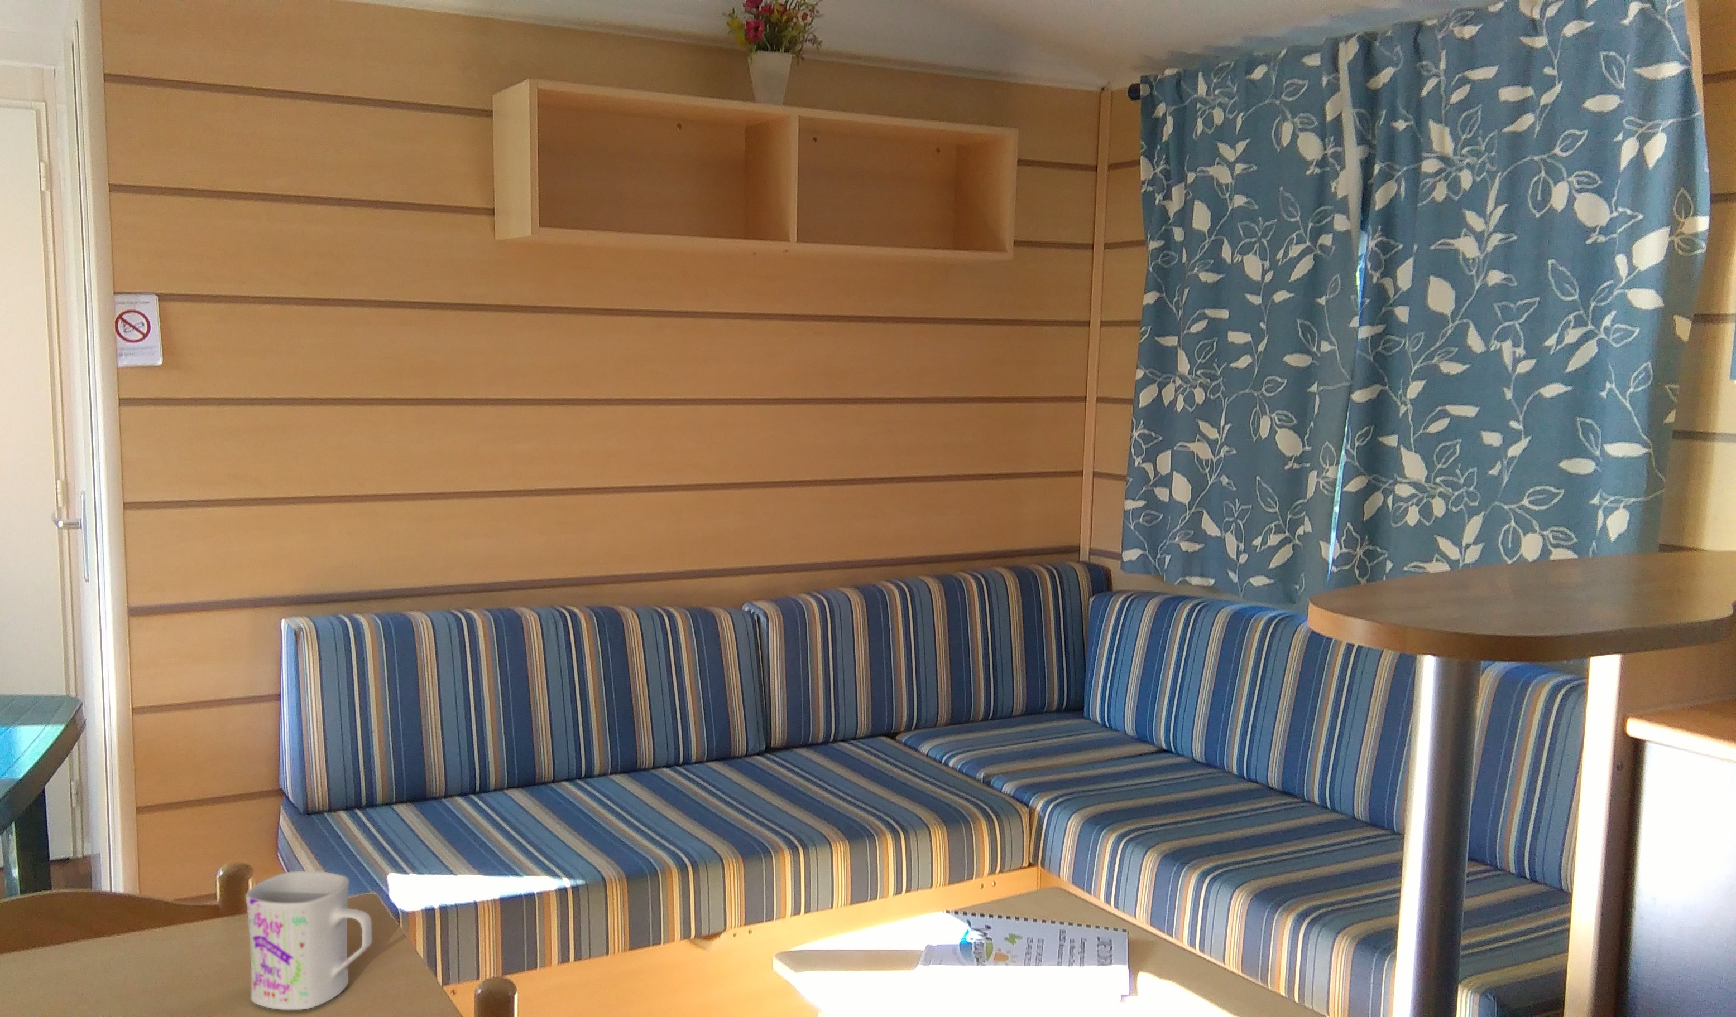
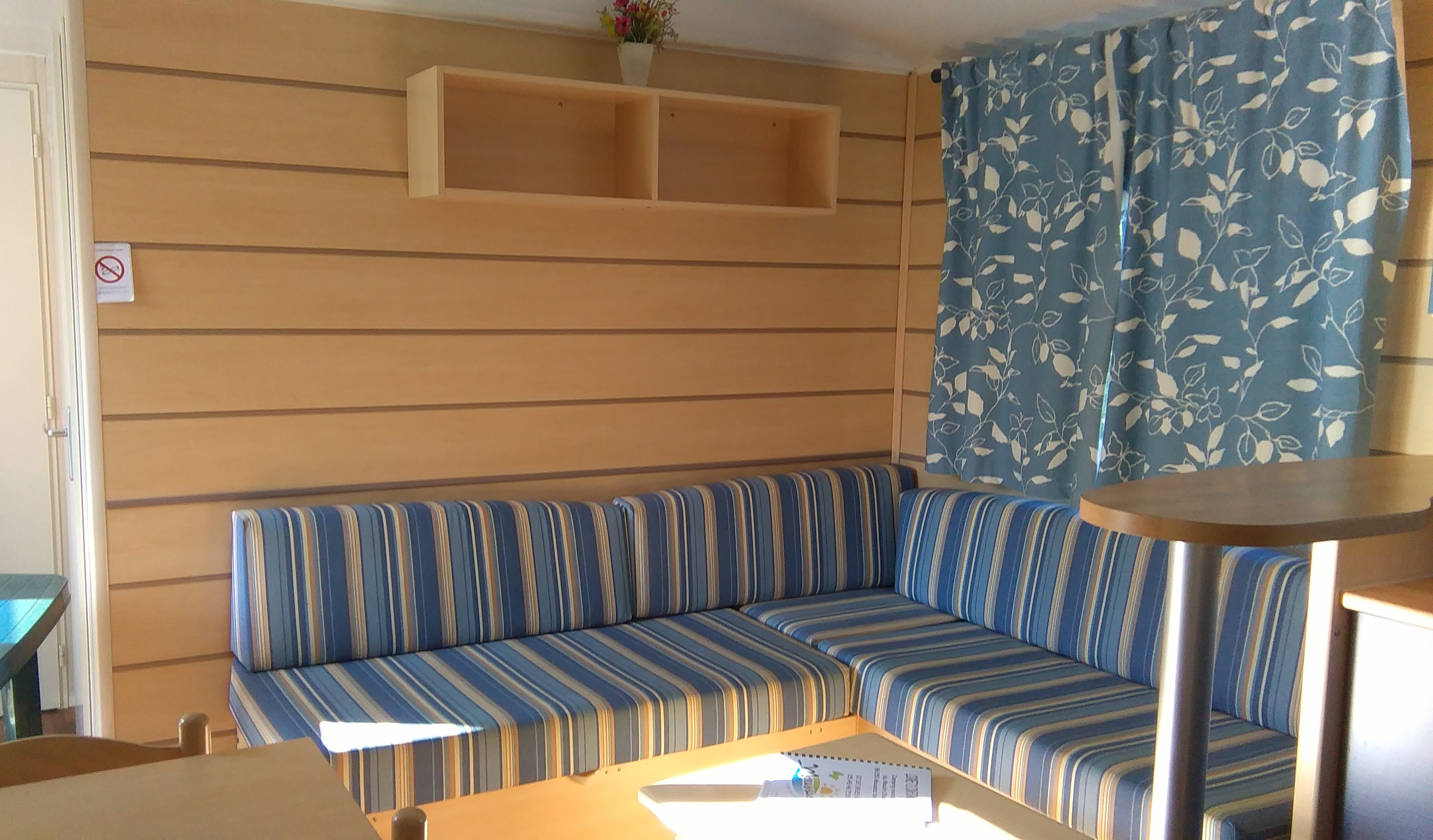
- mug (314, 941)
